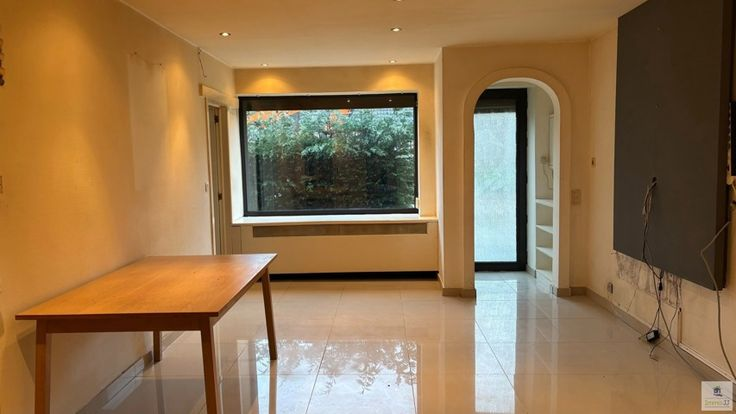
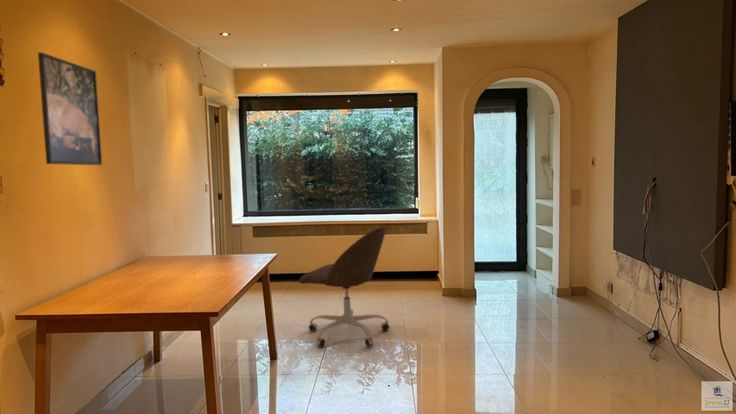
+ office chair (344, 280)
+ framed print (73, 113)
